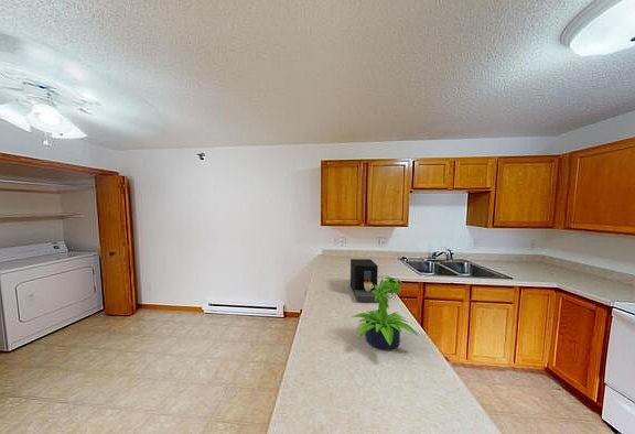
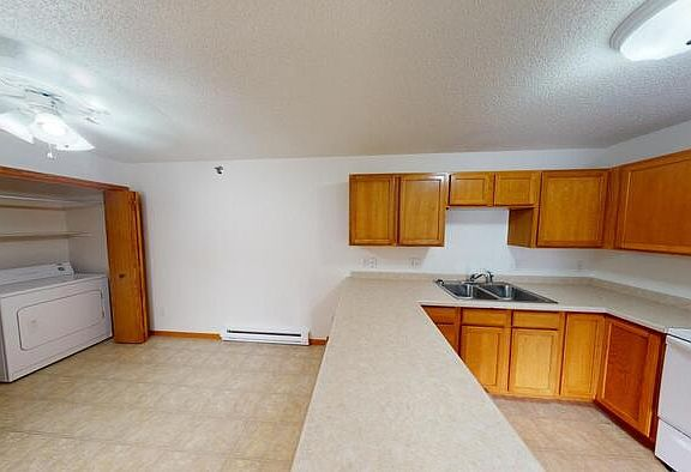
- coffee maker (364, 279)
- potted plant (384, 308)
